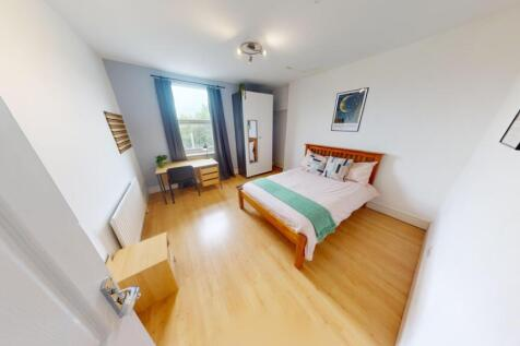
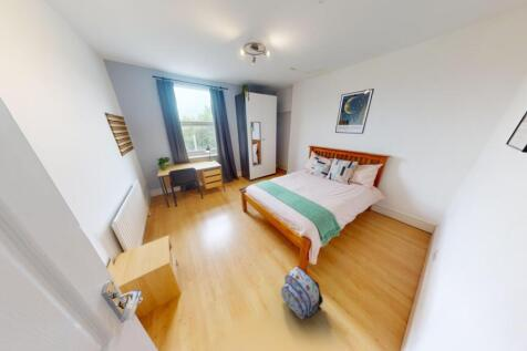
+ backpack (299, 289)
